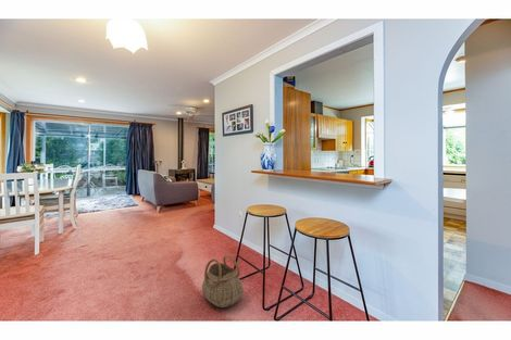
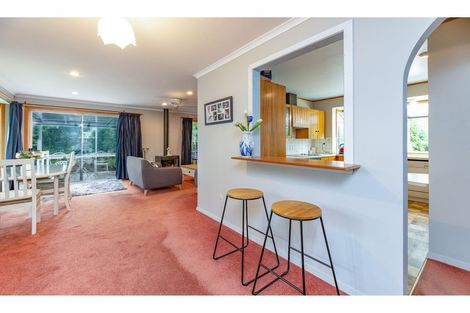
- basket (222, 277)
